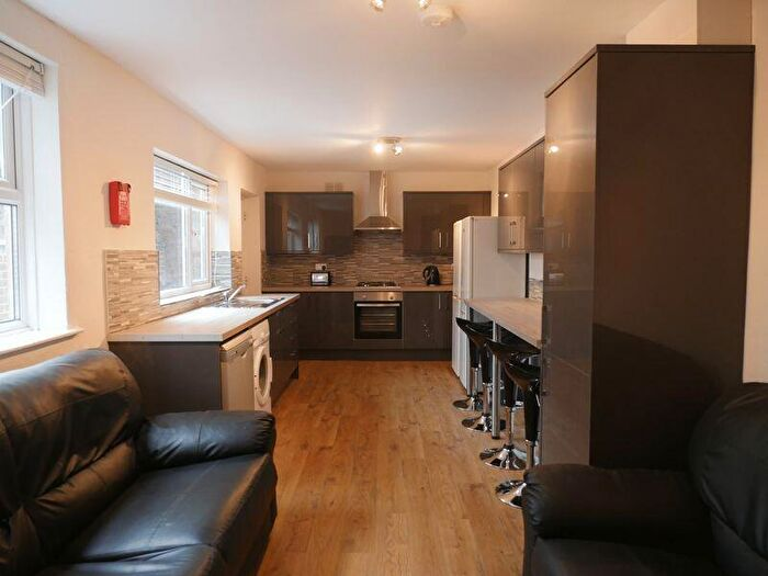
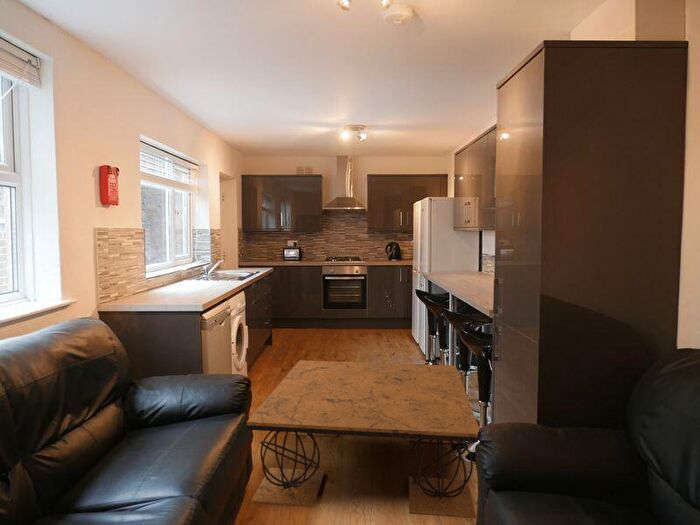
+ coffee table (369, 422)
